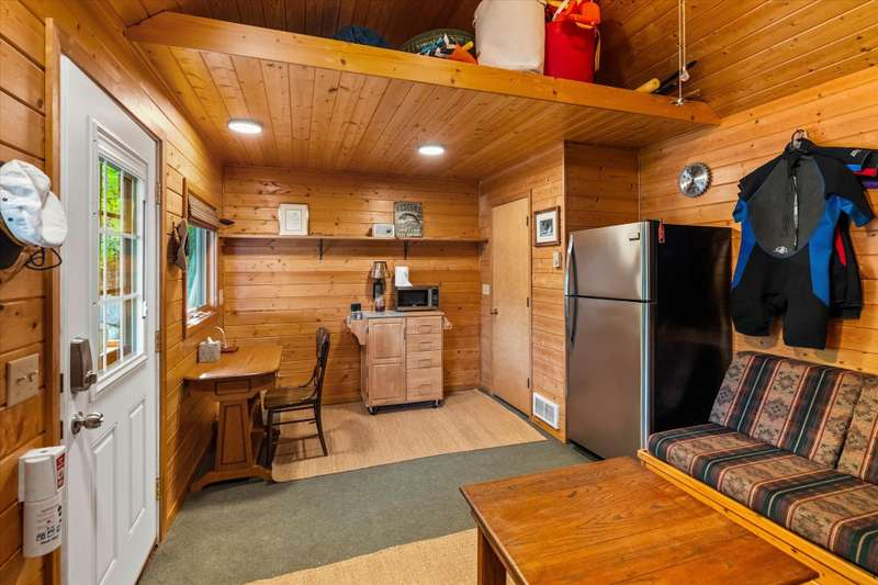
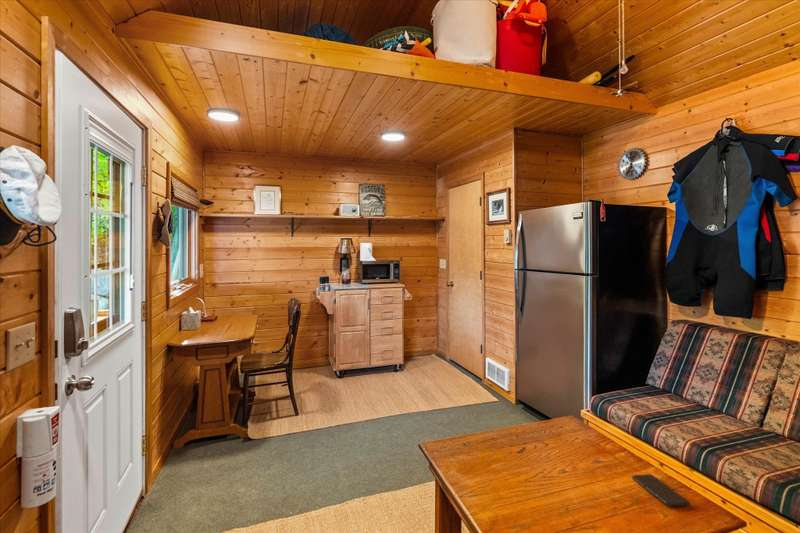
+ smartphone (659, 489)
